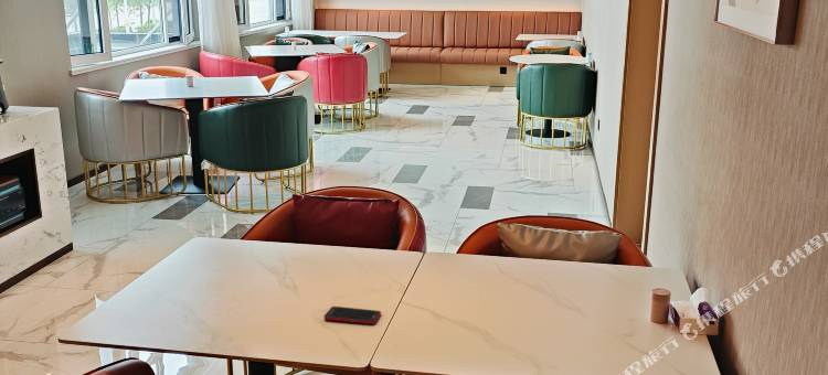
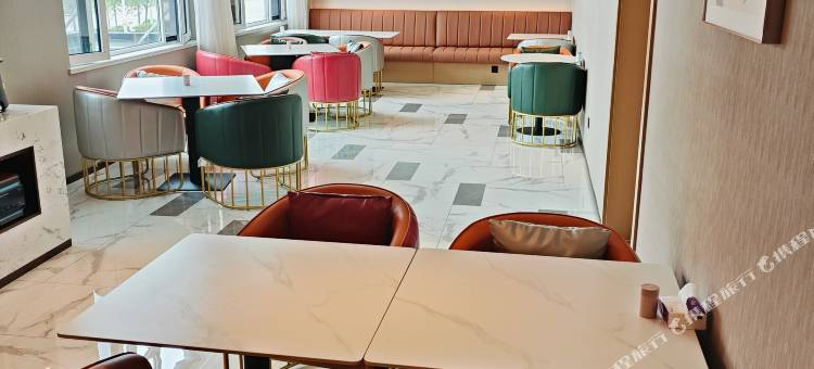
- cell phone (352, 314)
